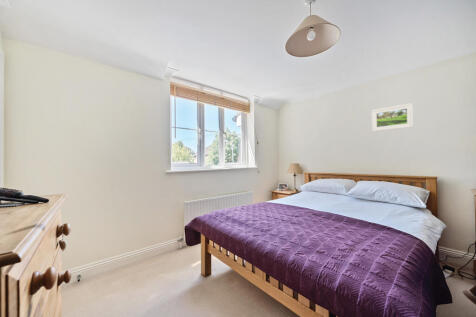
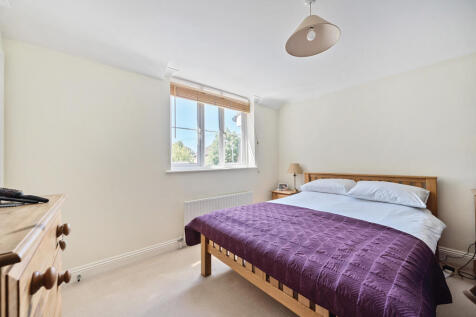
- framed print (391, 118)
